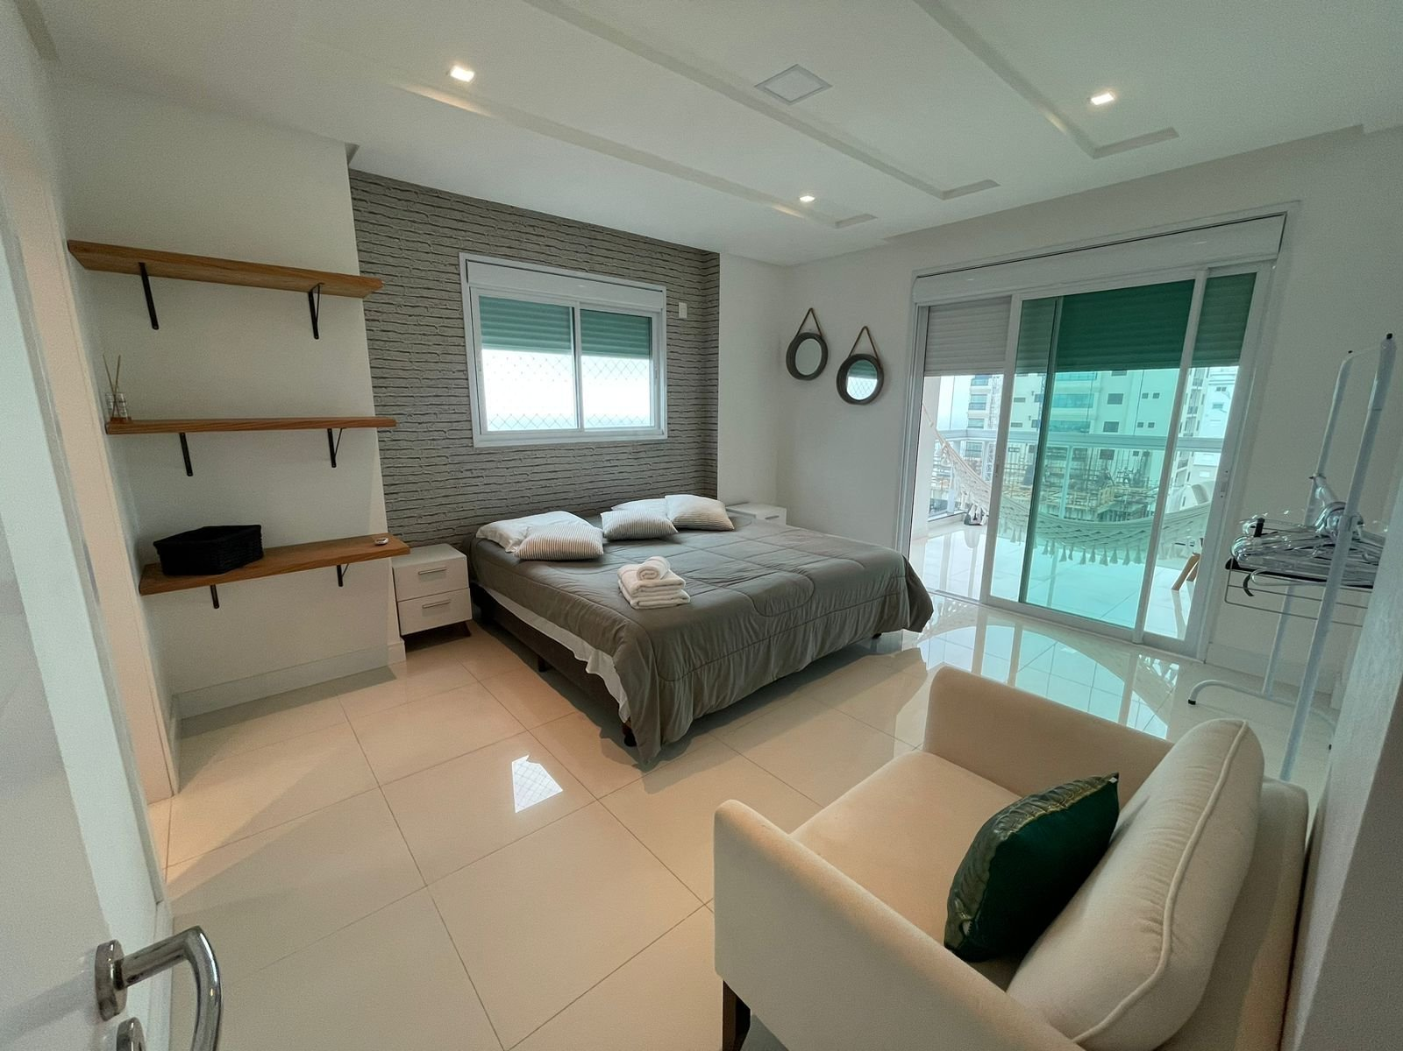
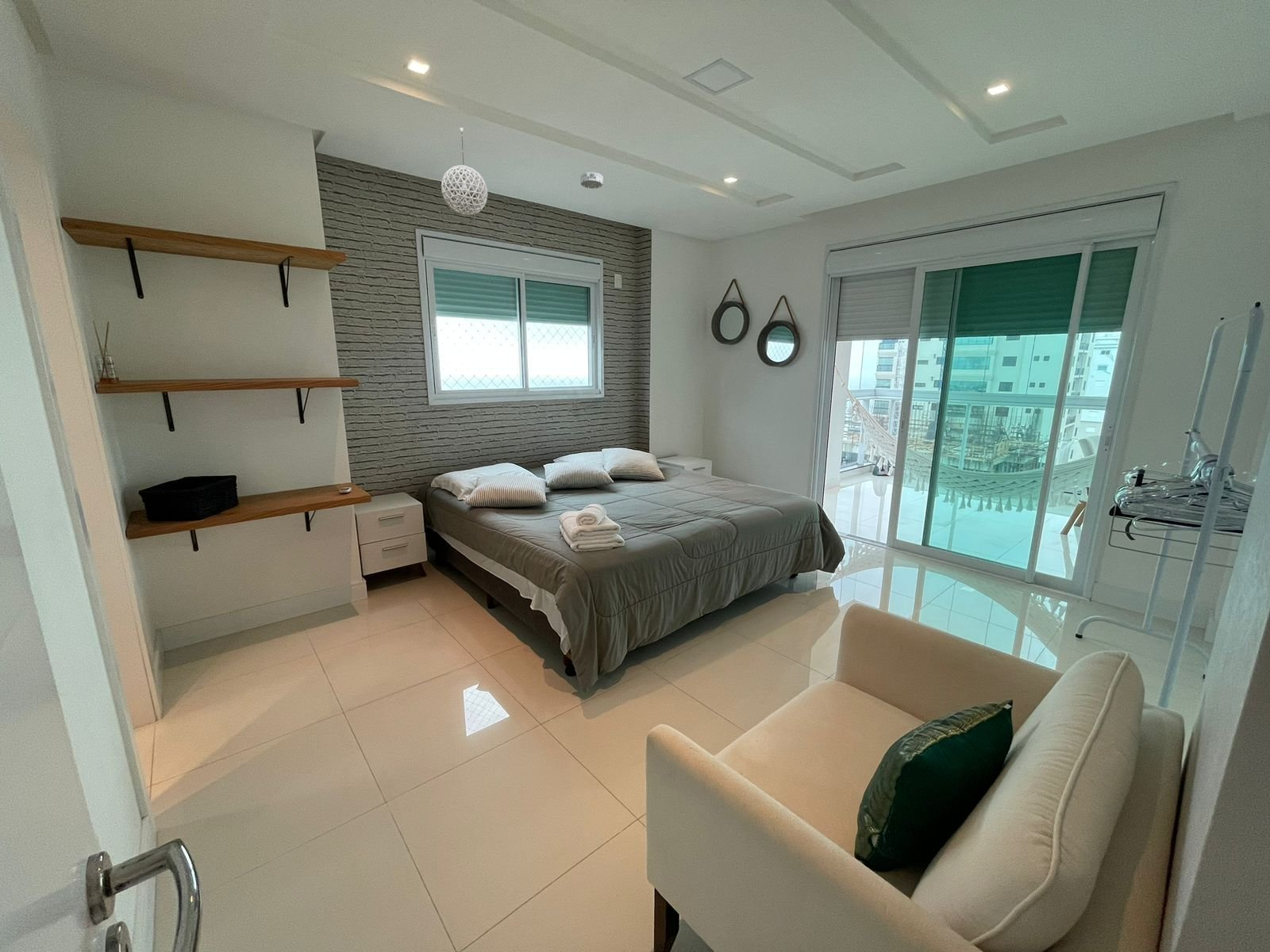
+ smoke detector (591, 179)
+ pendant light (464, 172)
